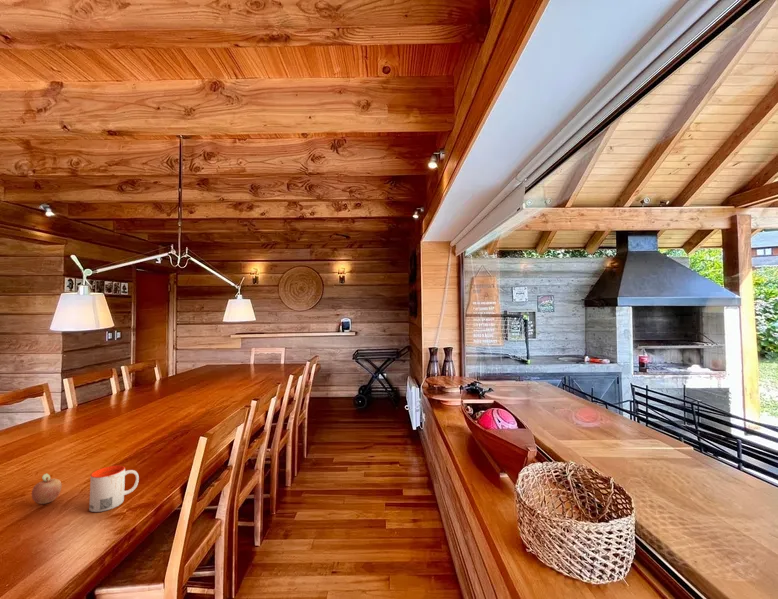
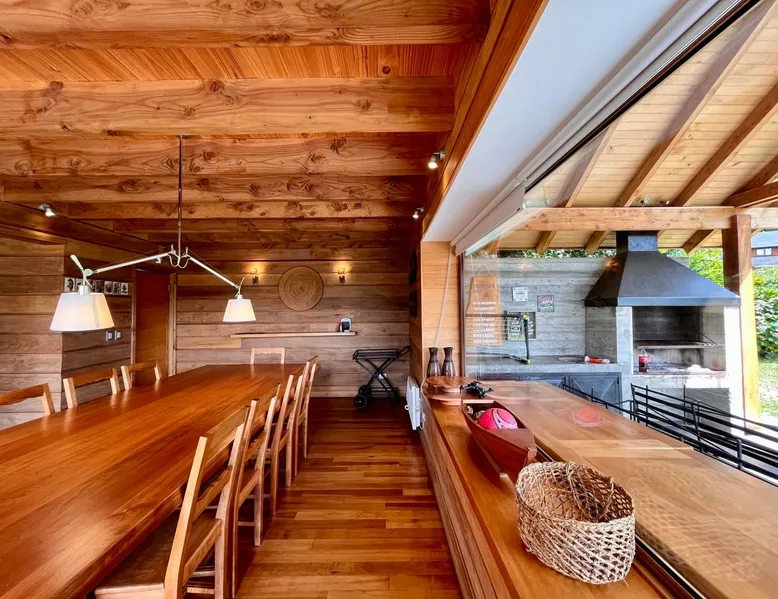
- mug (115, 485)
- fruit (47, 488)
